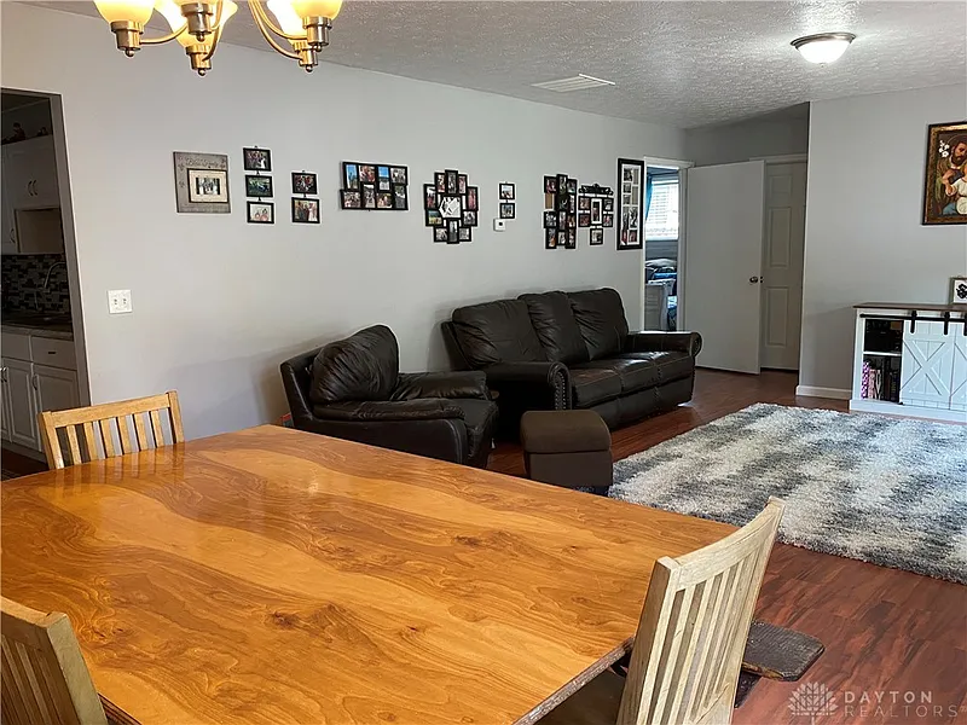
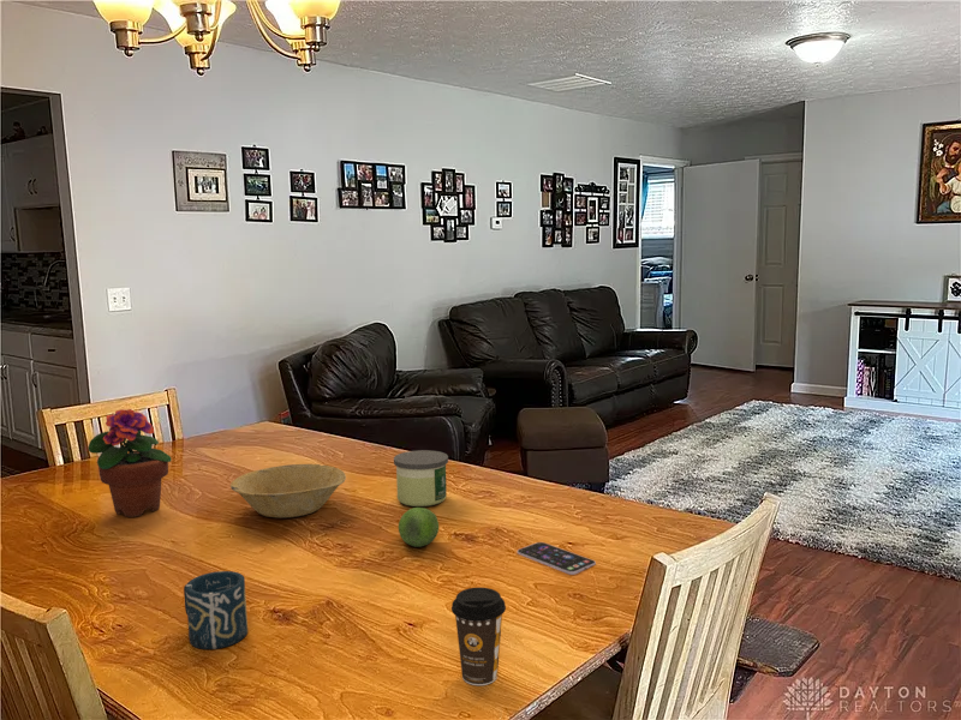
+ coffee cup (478, 636)
+ cup (210, 606)
+ smartphone (555, 557)
+ bowl (288, 492)
+ candle (420, 478)
+ fruit (416, 526)
+ potted flower (130, 458)
